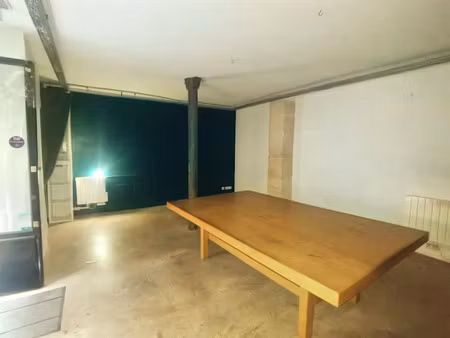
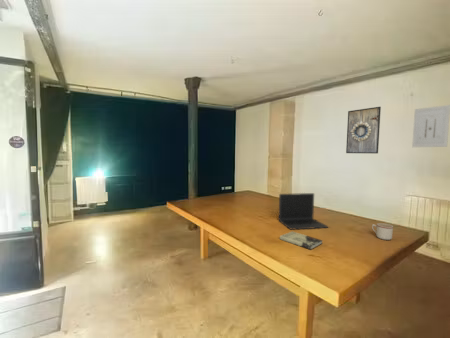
+ laptop (303, 210)
+ mug (381, 231)
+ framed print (362, 131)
+ wall art (430, 127)
+ book (300, 239)
